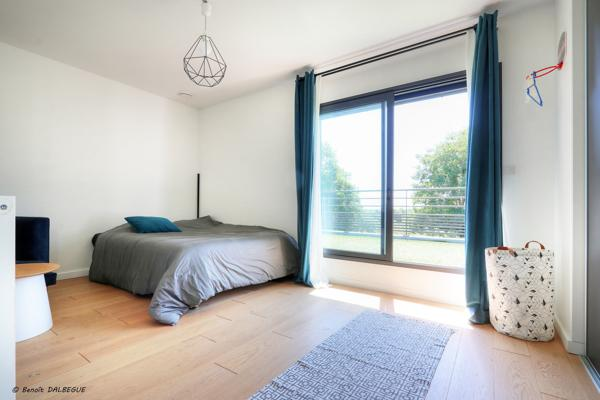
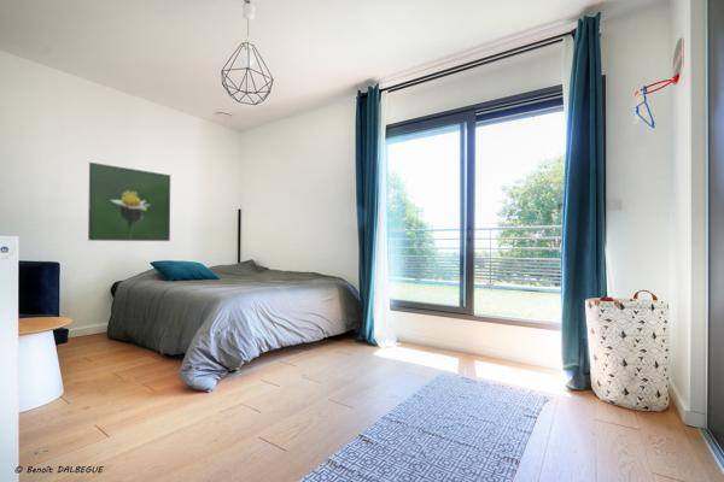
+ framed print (133, 205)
